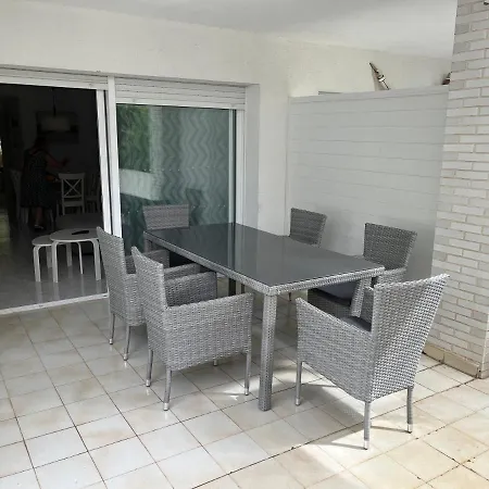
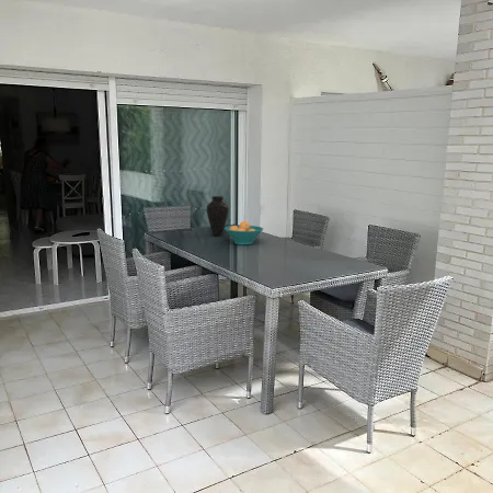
+ fruit bowl (243, 232)
+ vase (217, 216)
